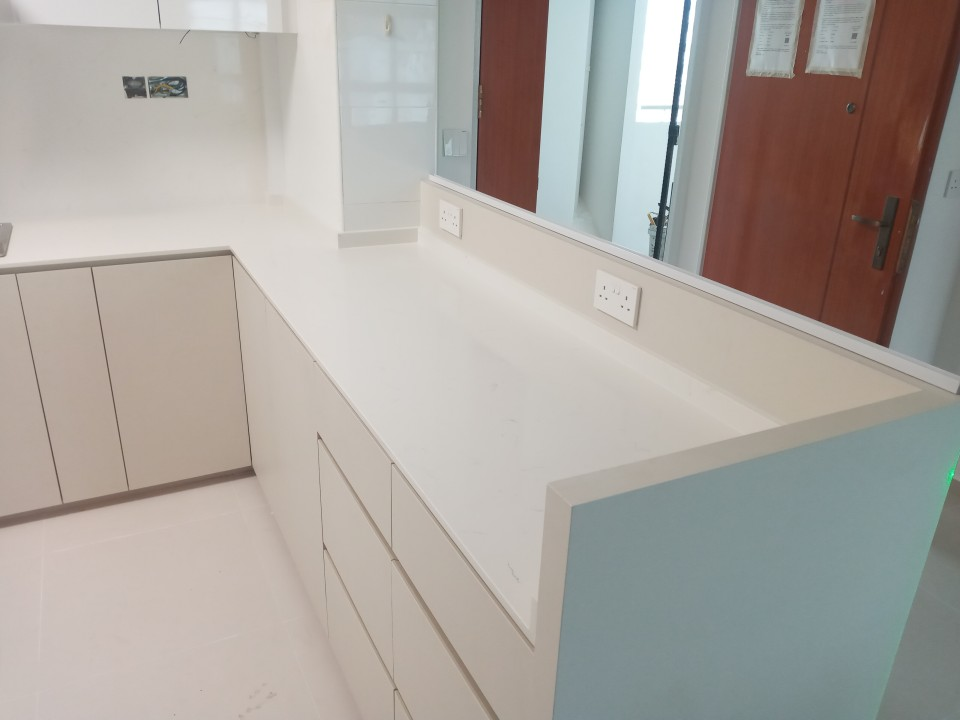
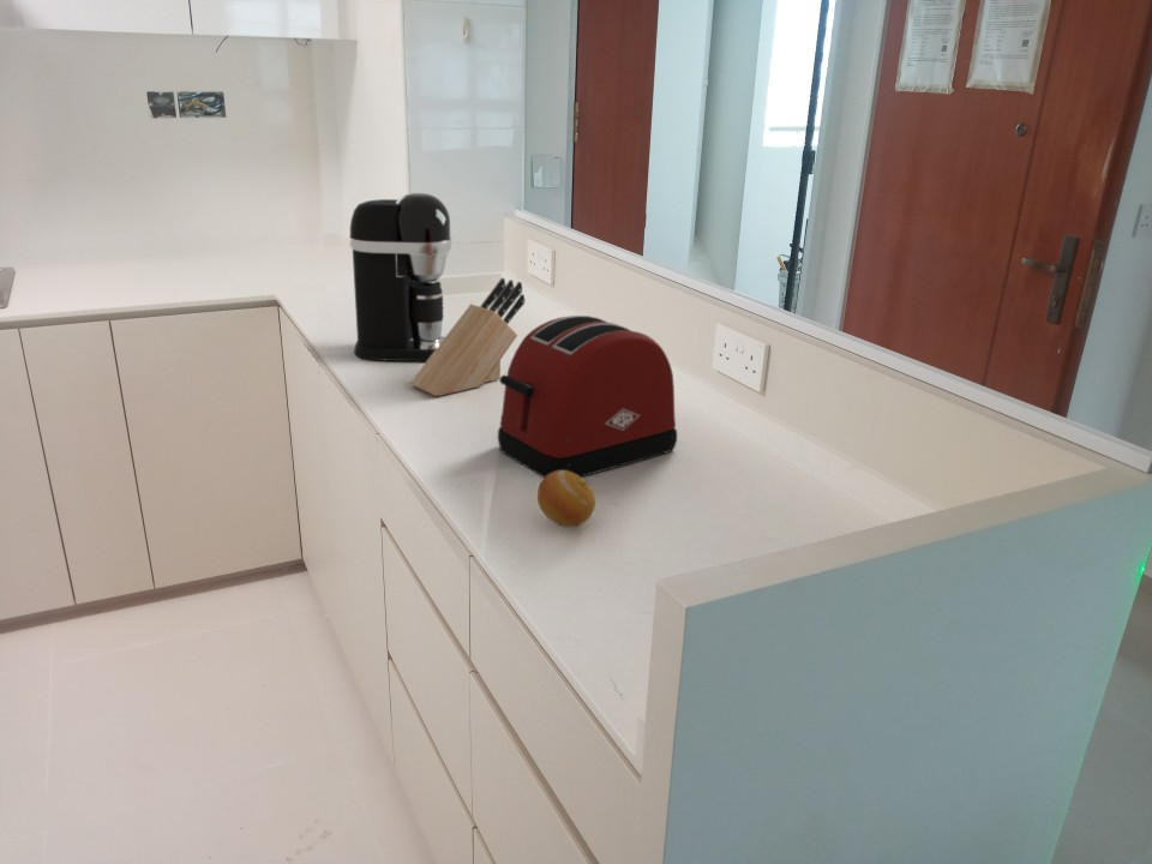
+ coffee maker (402, 275)
+ toaster (586, 388)
+ knife block (472, 334)
+ fruit (566, 498)
